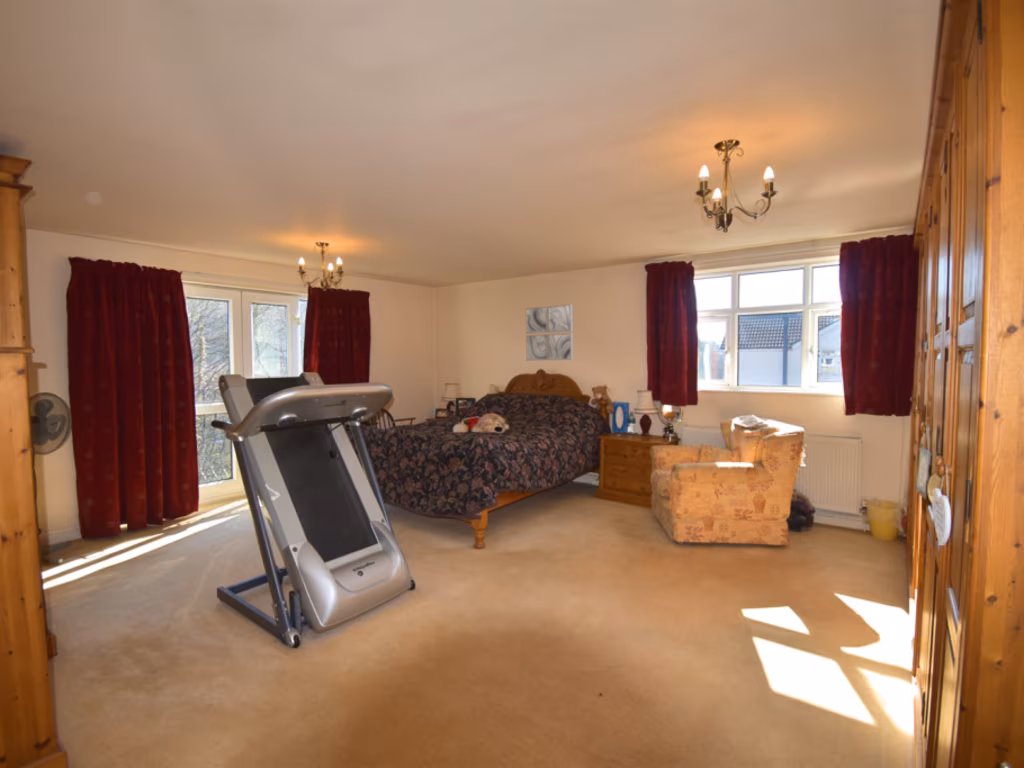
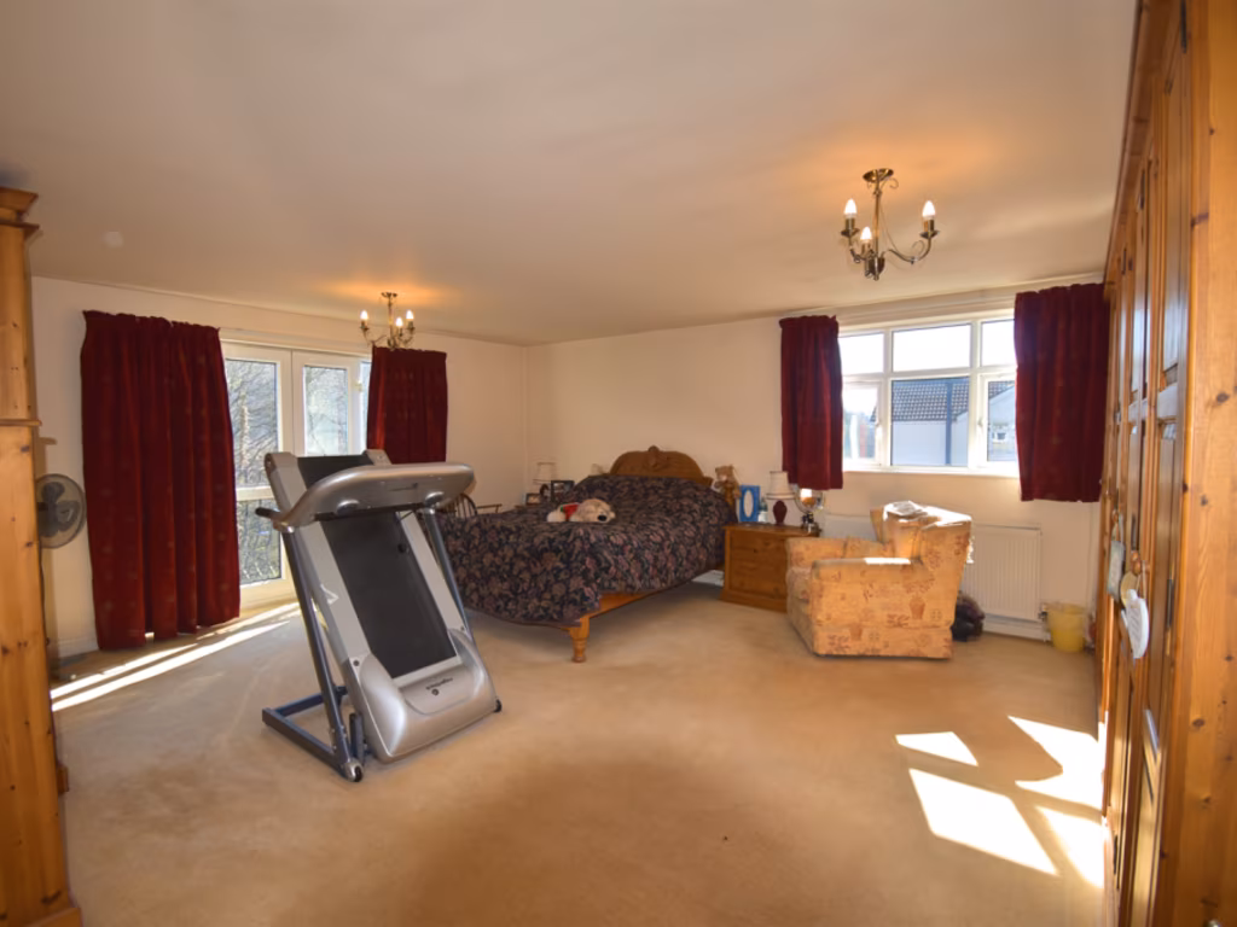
- wall art (548, 332)
